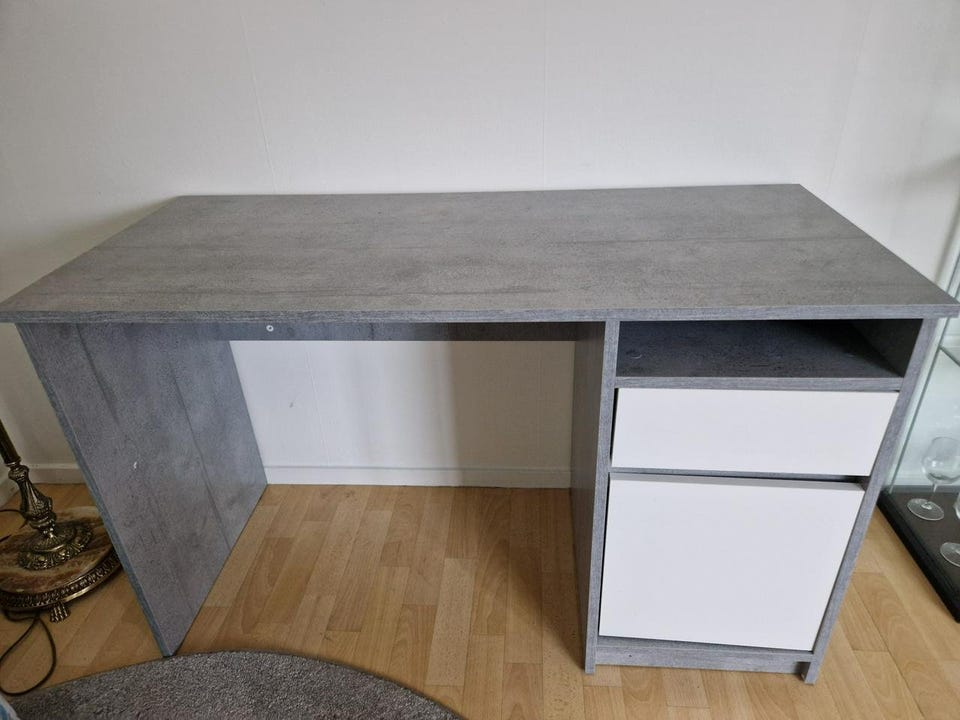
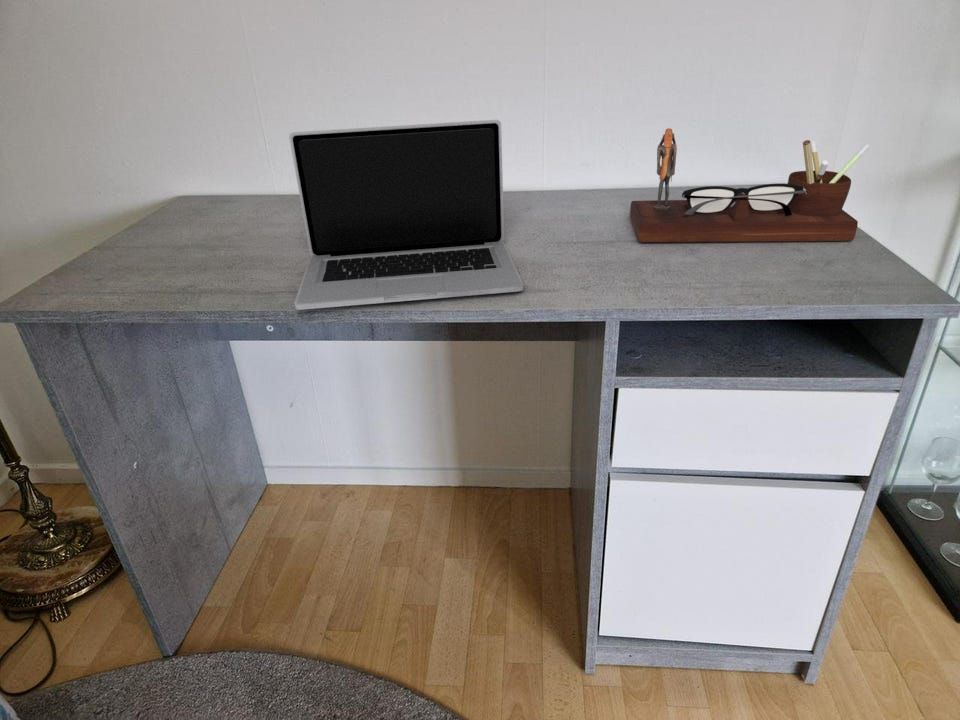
+ desk organizer (751, 187)
+ laptop (403, 211)
